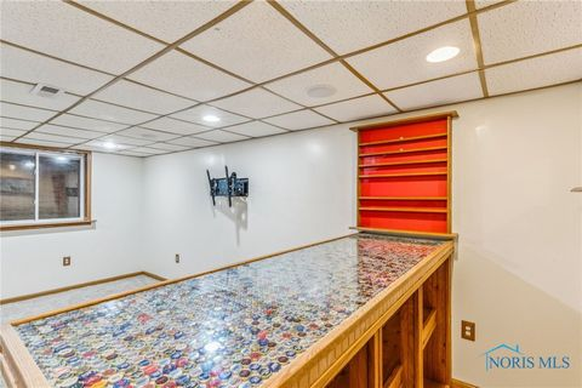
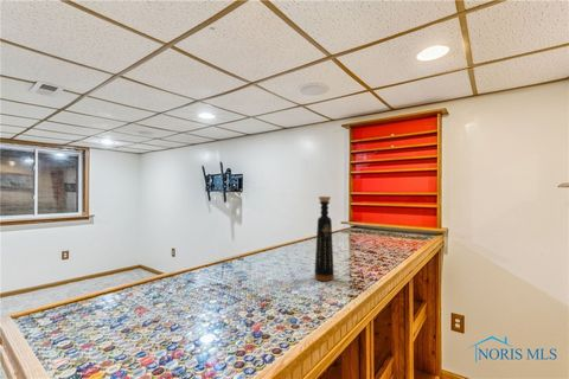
+ bottle (324, 237)
